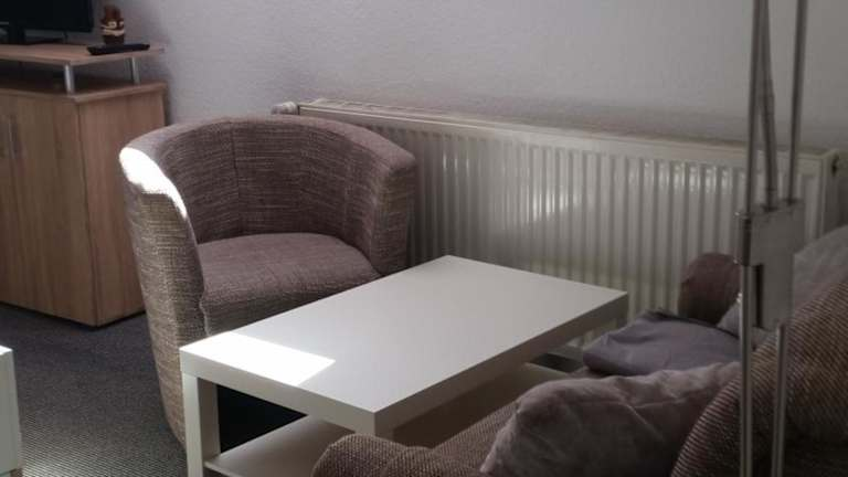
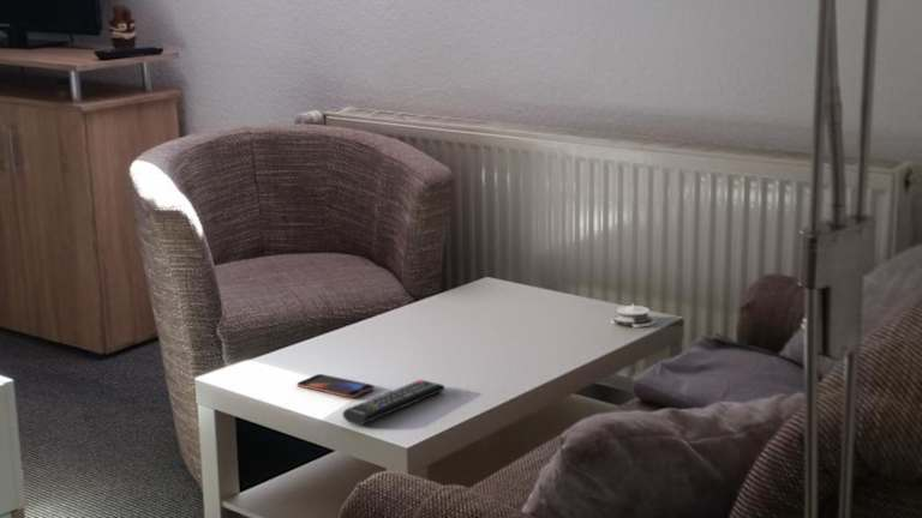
+ smartphone (335, 385)
+ architectural model (633, 311)
+ remote control (395, 400)
